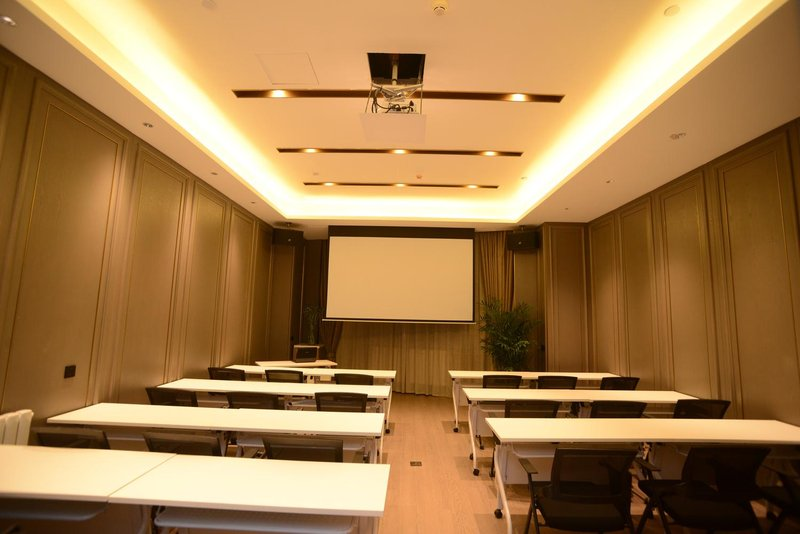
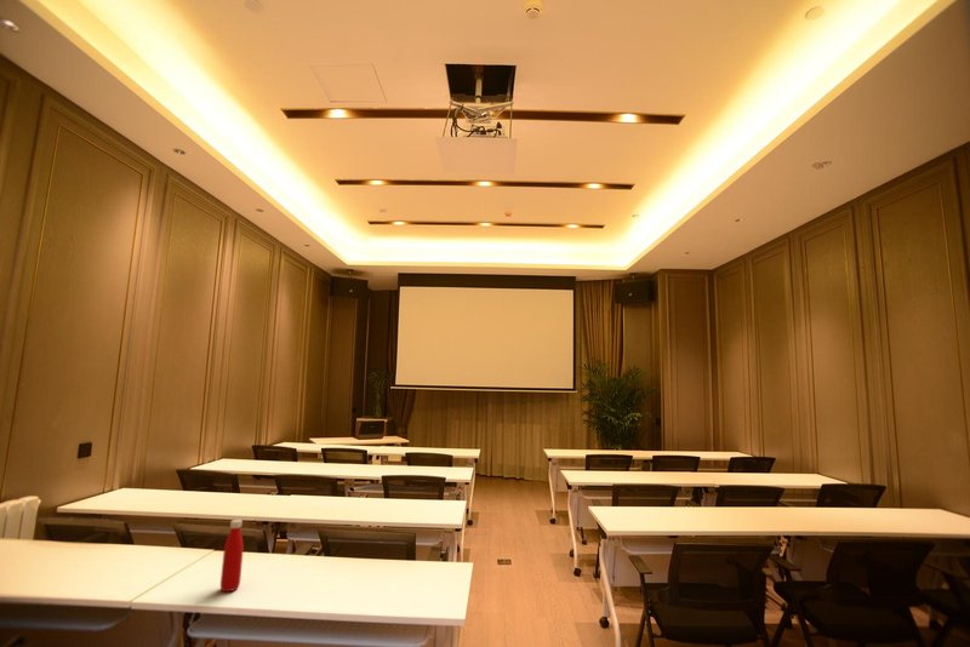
+ bottle (233, 554)
